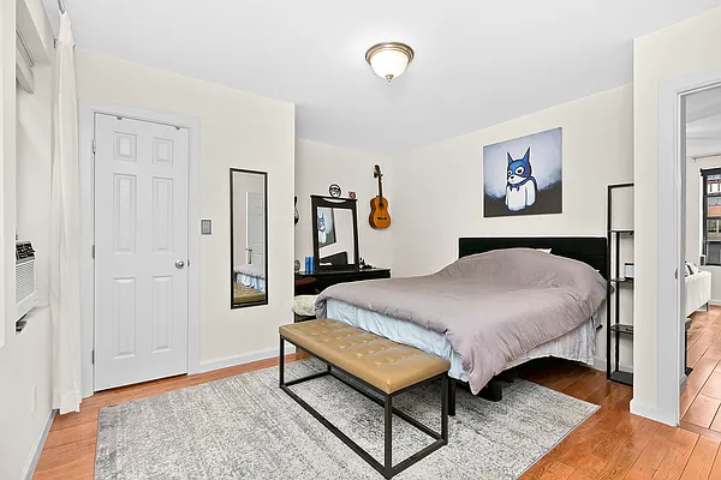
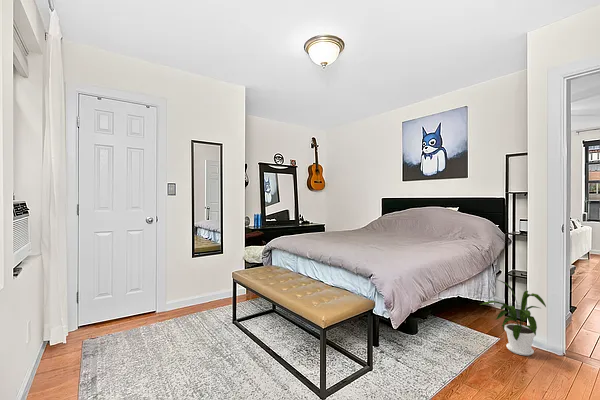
+ house plant (516, 316)
